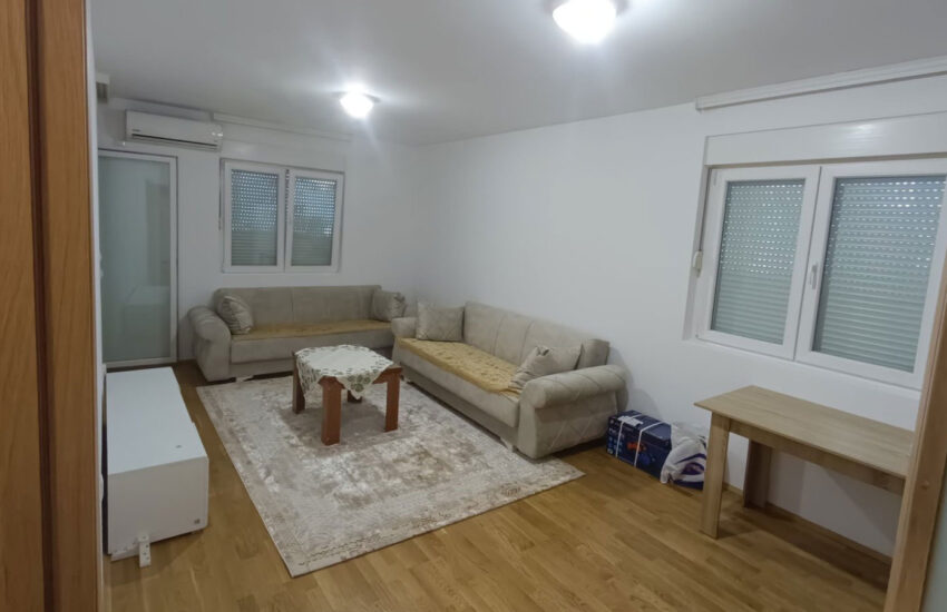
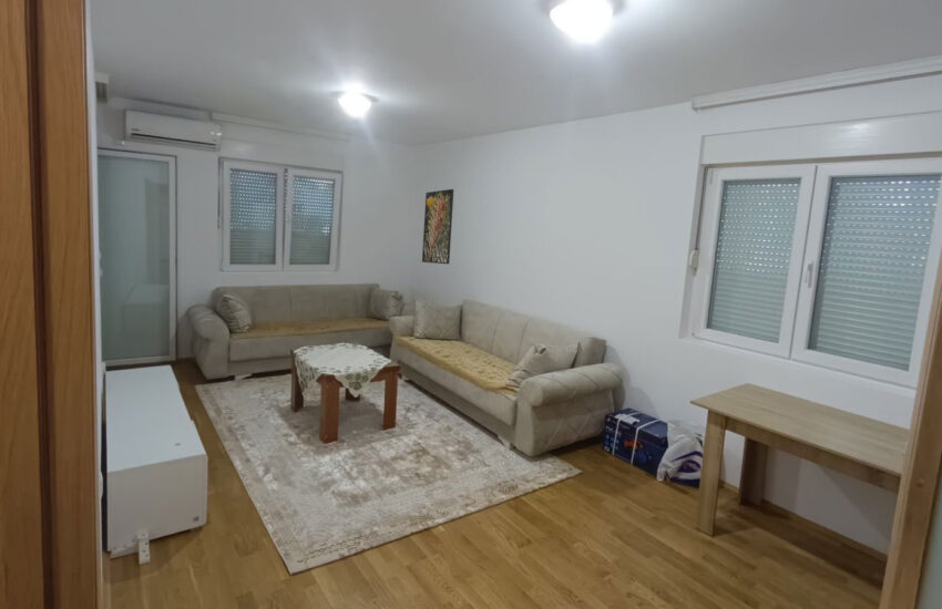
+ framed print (437, 227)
